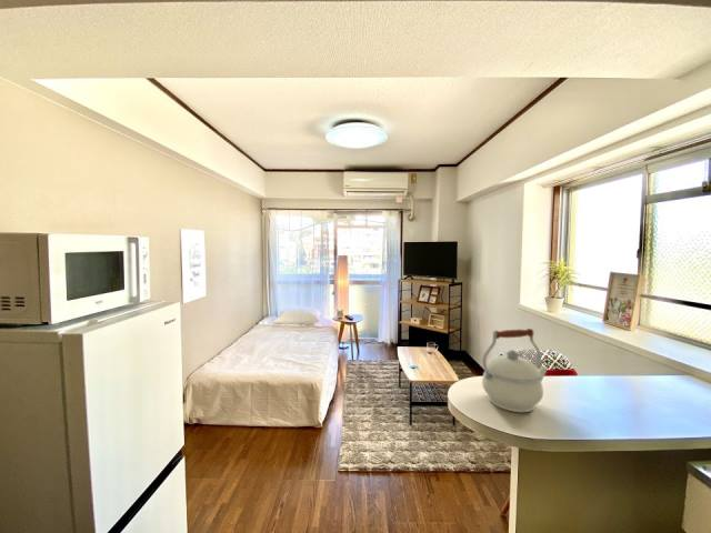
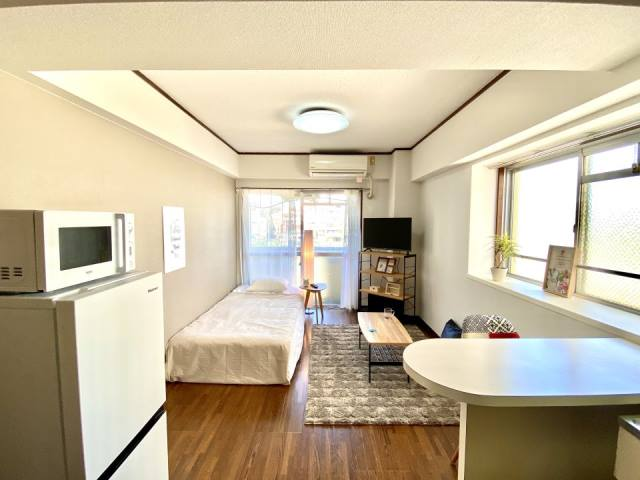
- kettle (515, 365)
